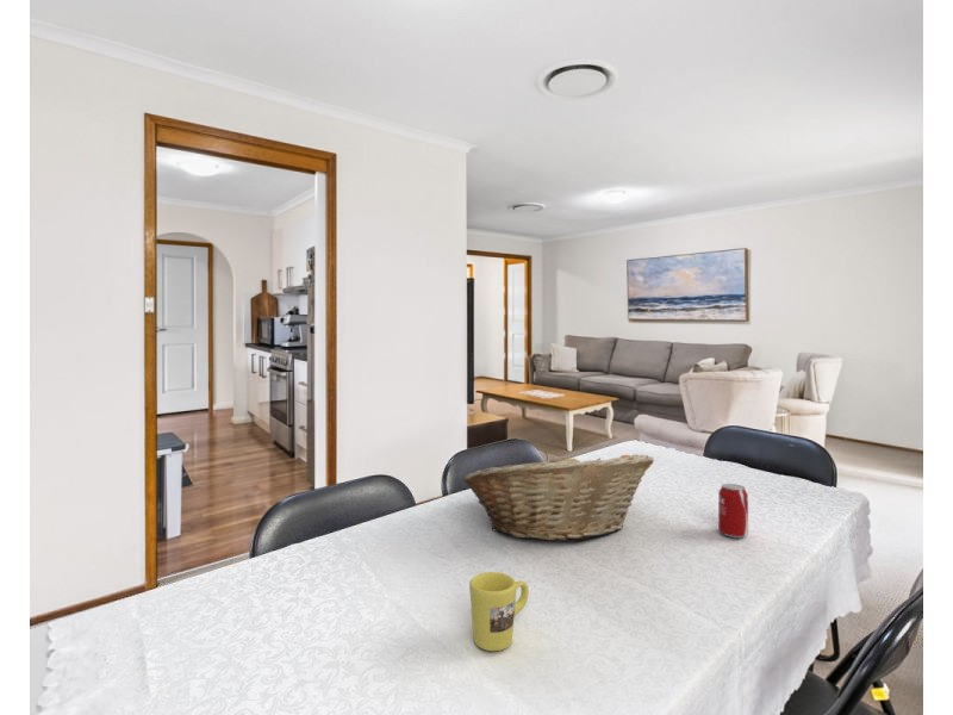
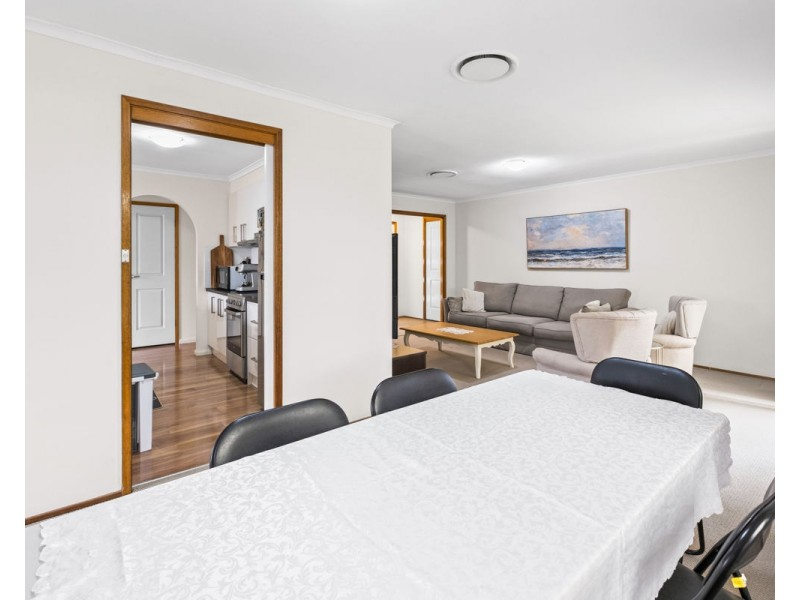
- fruit basket (558, 485)
- mug (502, 607)
- beverage can (733, 510)
